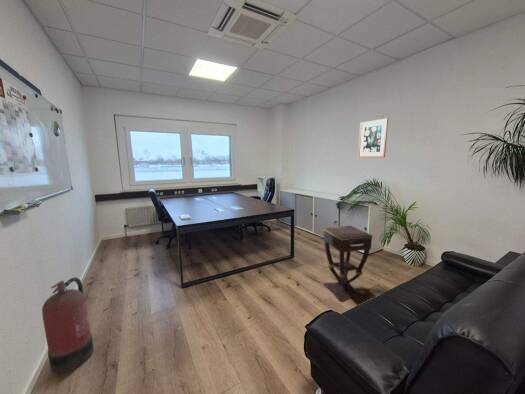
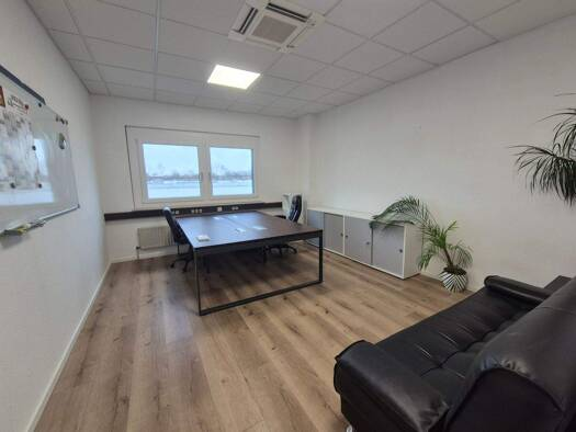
- wall art (372, 139)
- fire extinguisher (69, 315)
- side table (345, 261)
